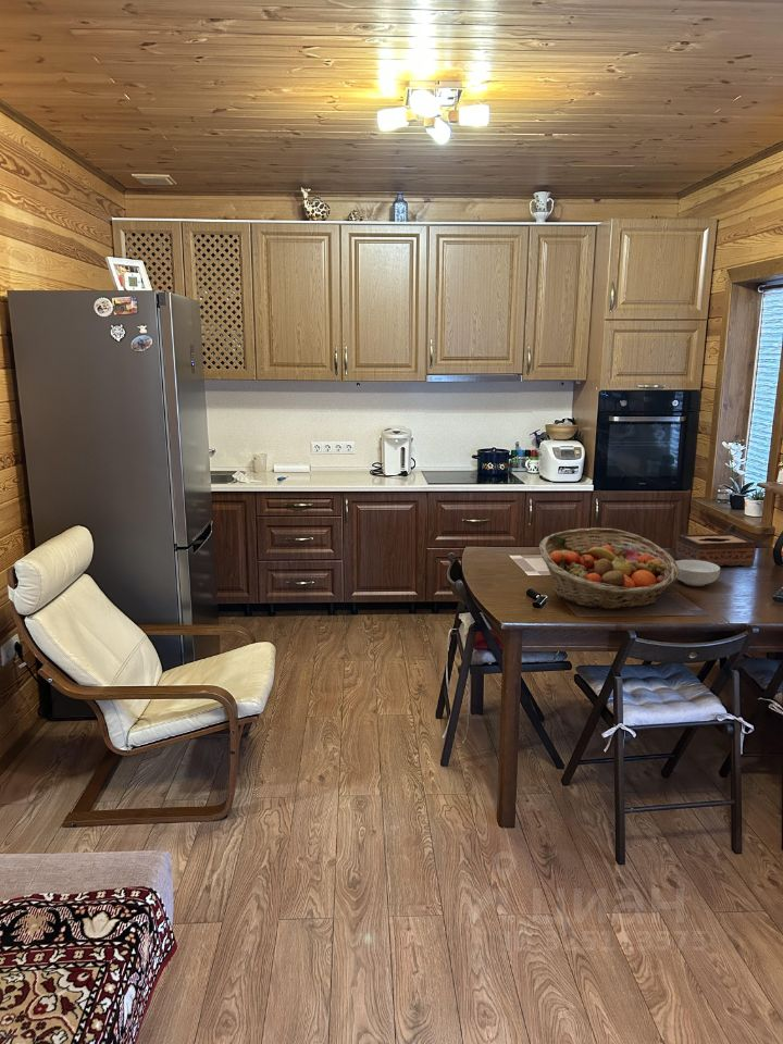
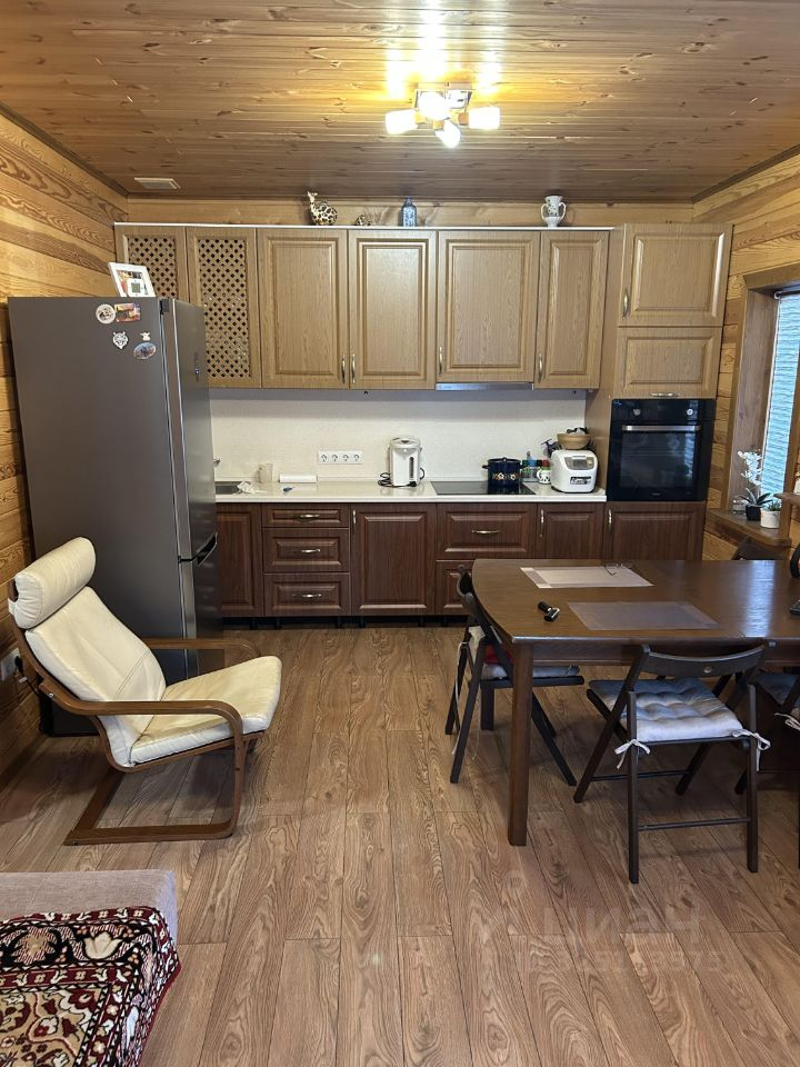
- tissue box (714, 549)
- cereal bowl (695, 574)
- fruit basket (607, 567)
